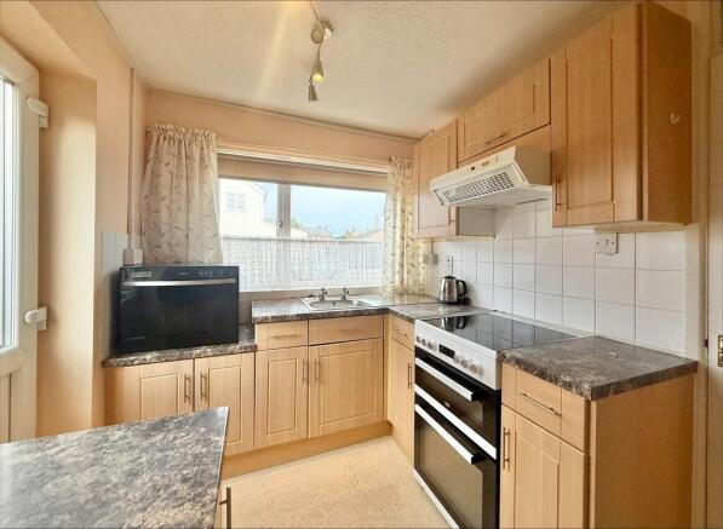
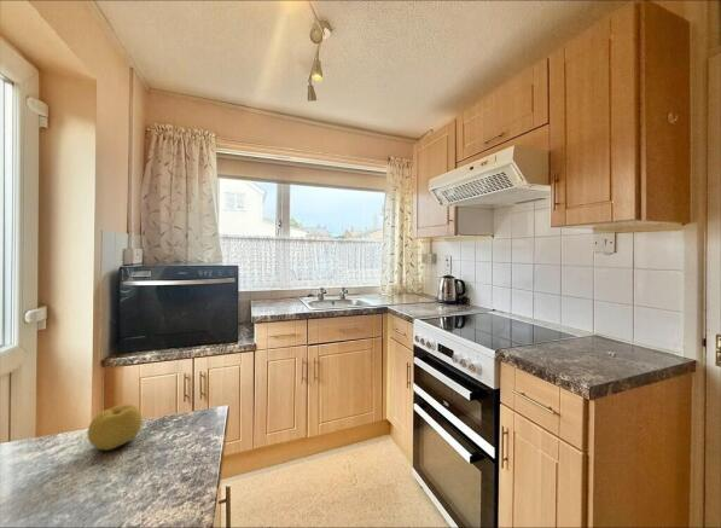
+ fruit (116, 425)
